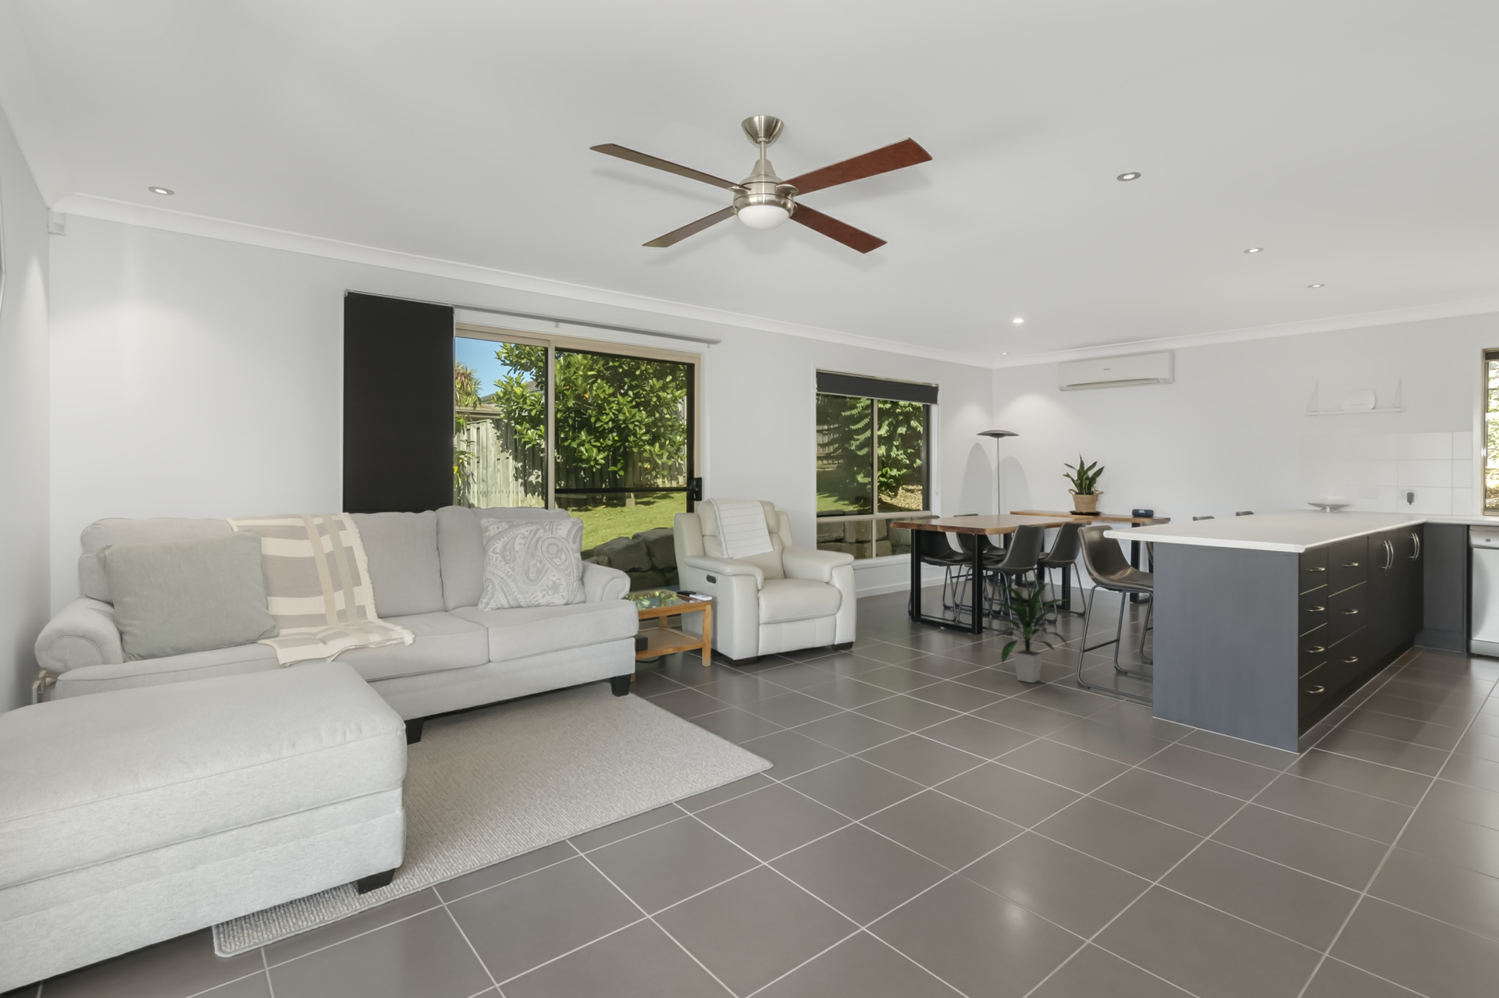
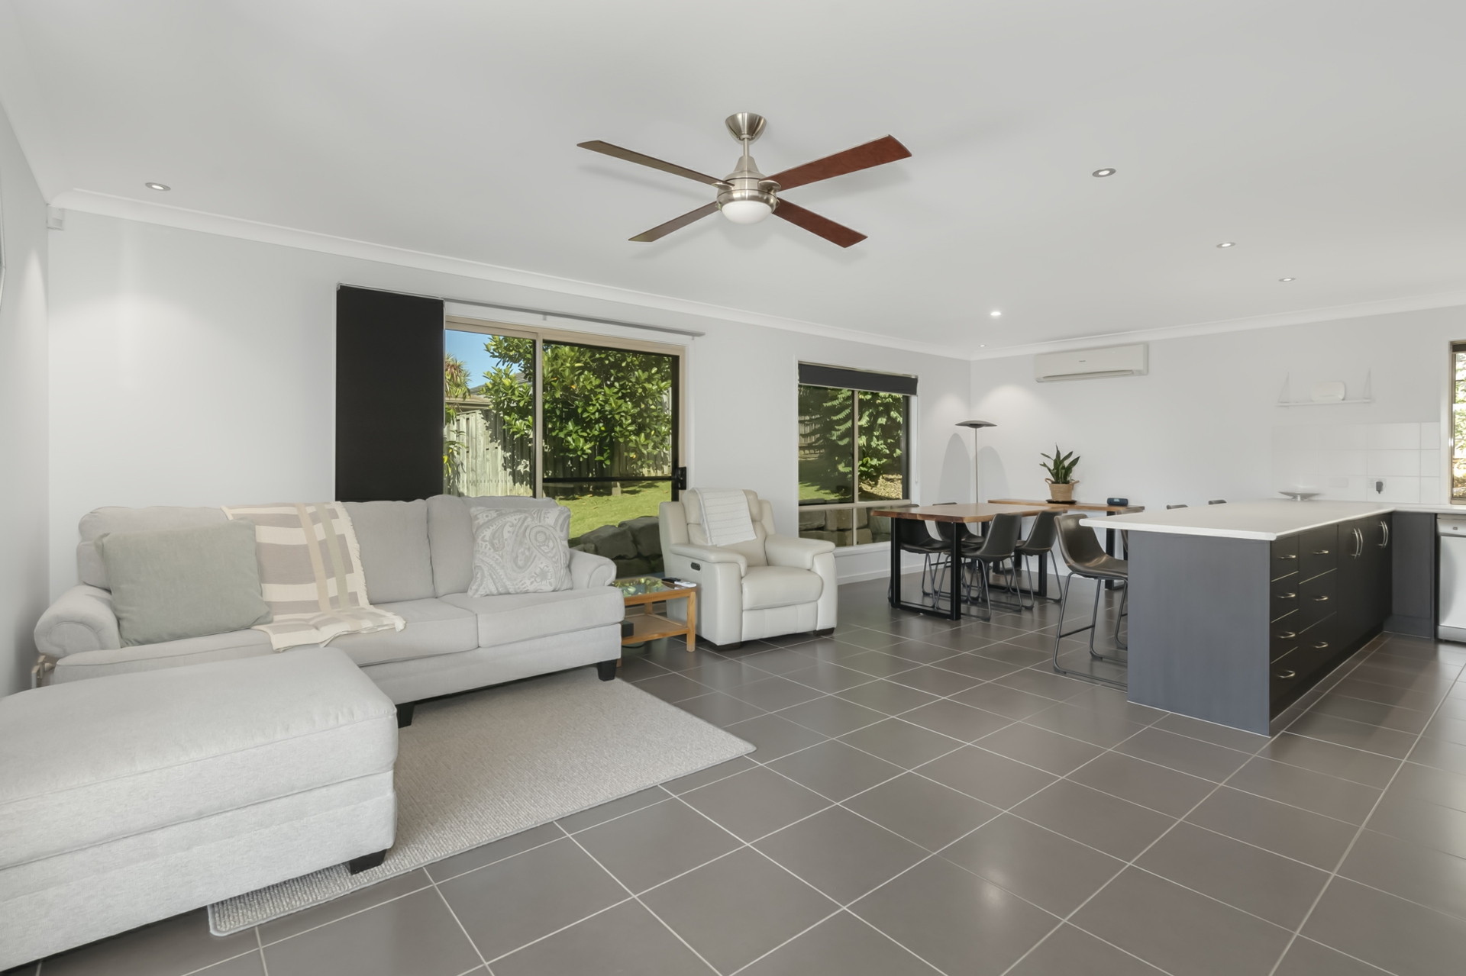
- indoor plant (1024, 628)
